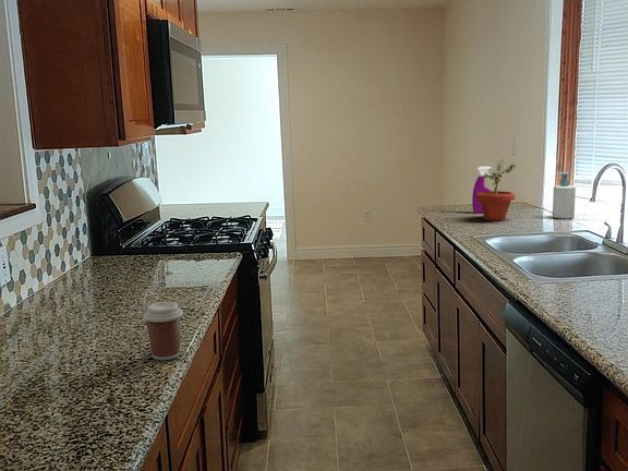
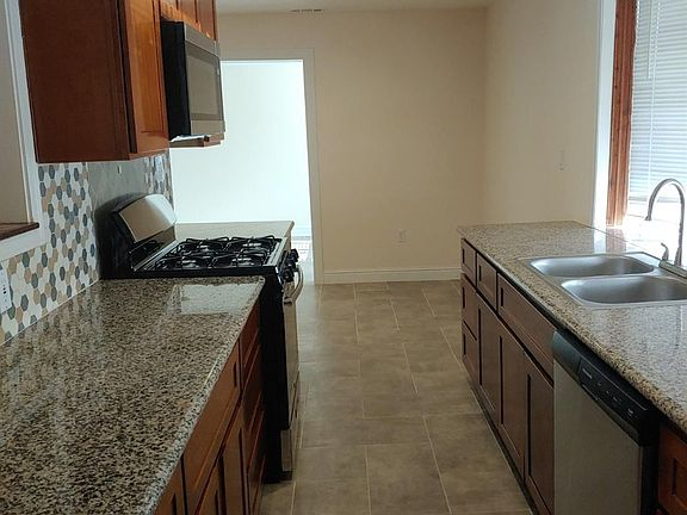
- potted plant (496, 189)
- spray bottle (482, 190)
- soap bottle (564, 195)
- coffee cup (164, 330)
